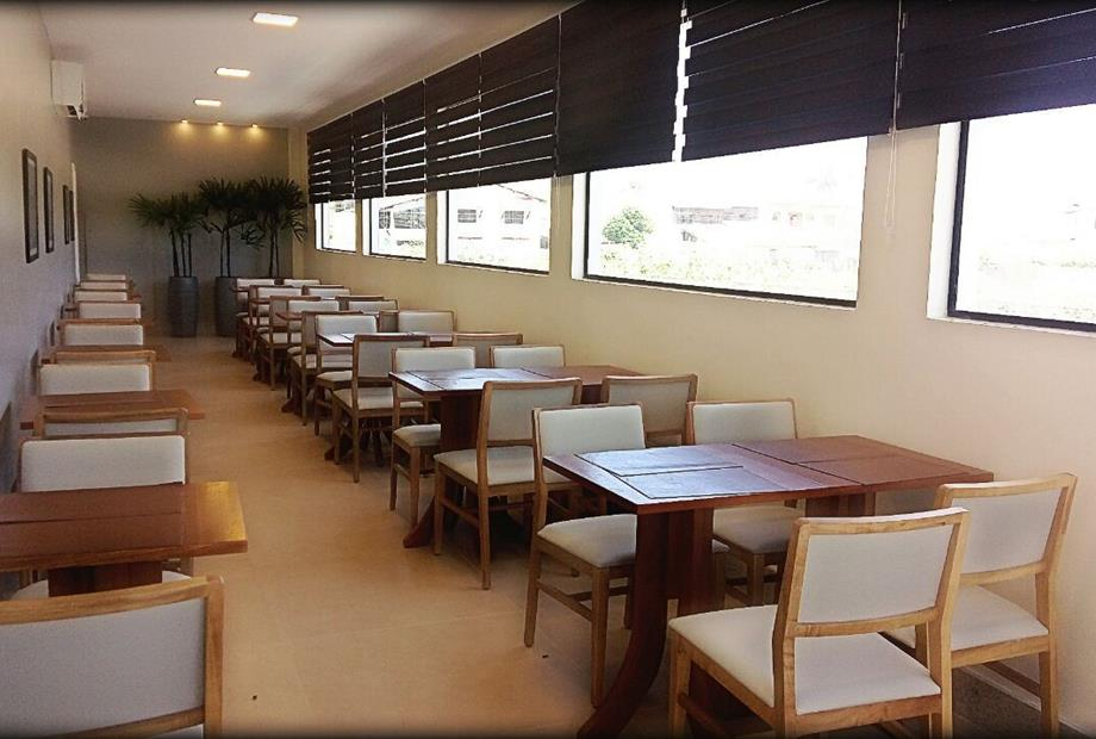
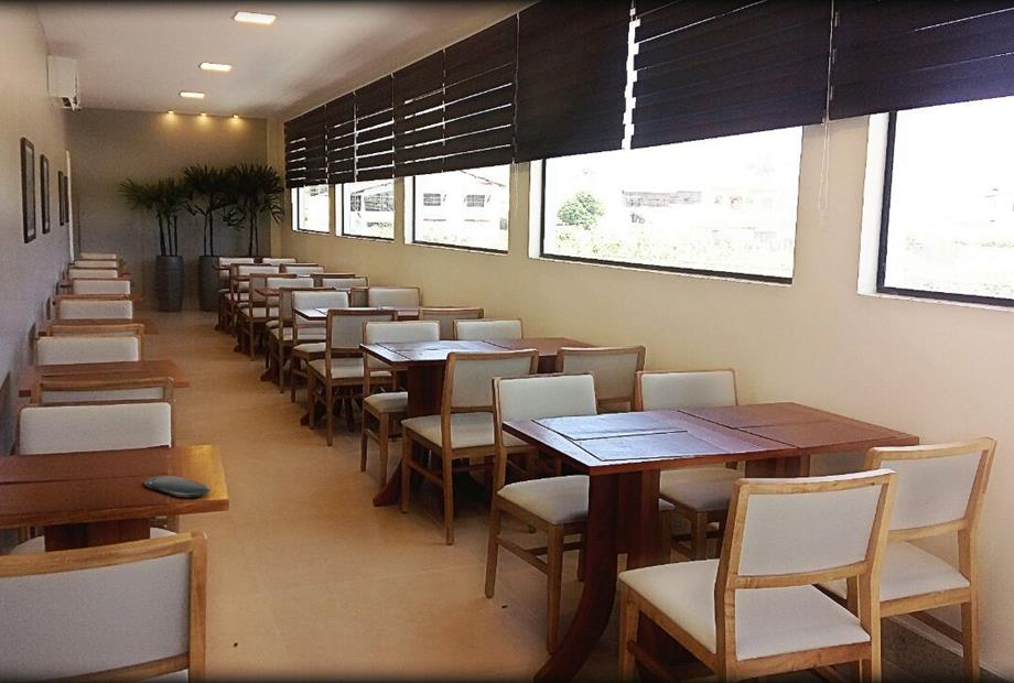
+ oval tray (176, 486)
